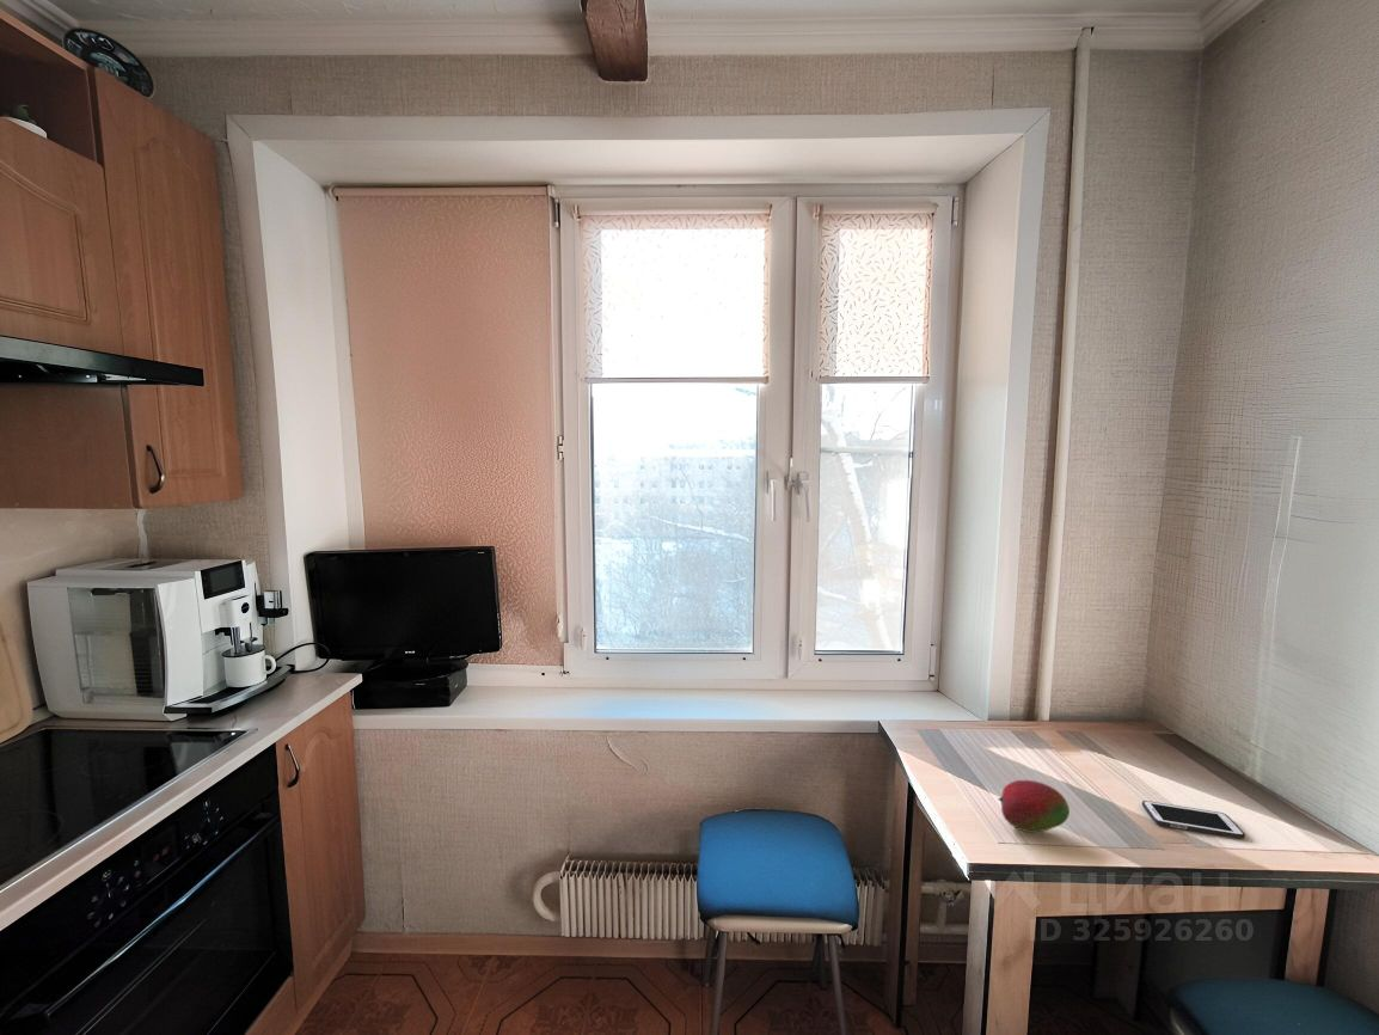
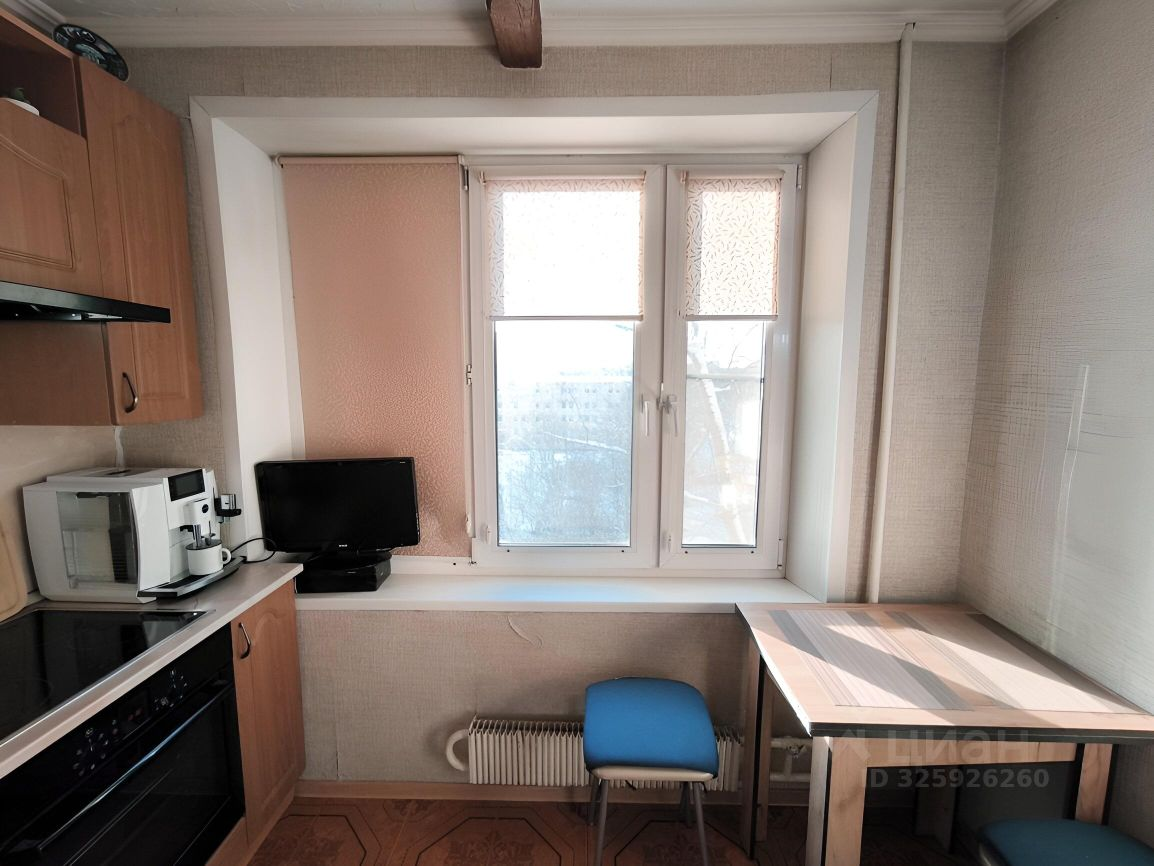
- fruit (1032, 807)
- cell phone (1190, 819)
